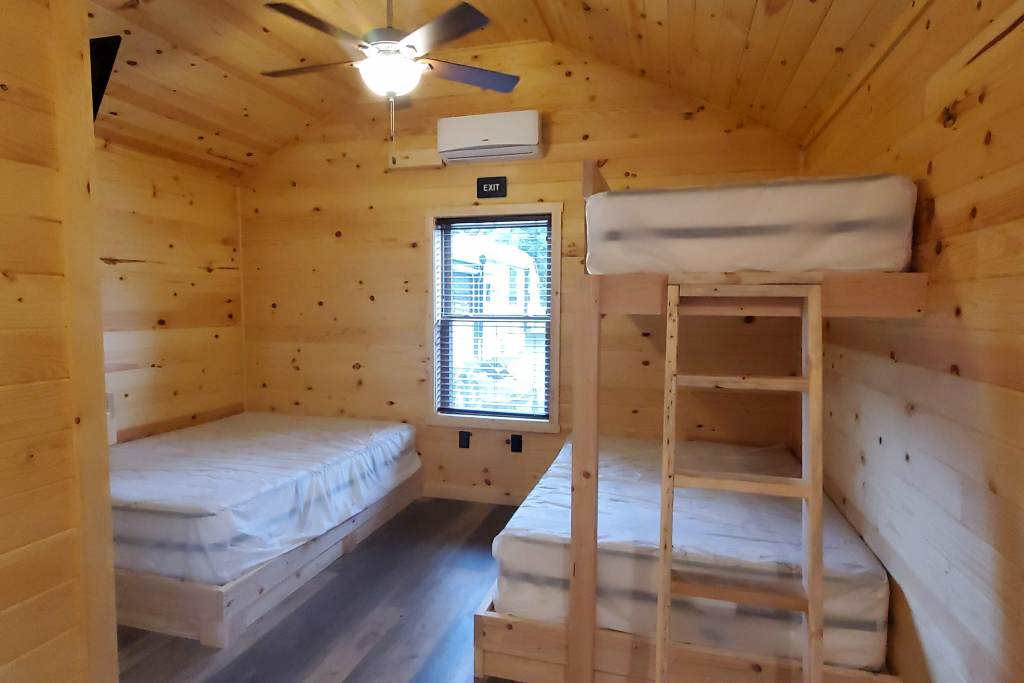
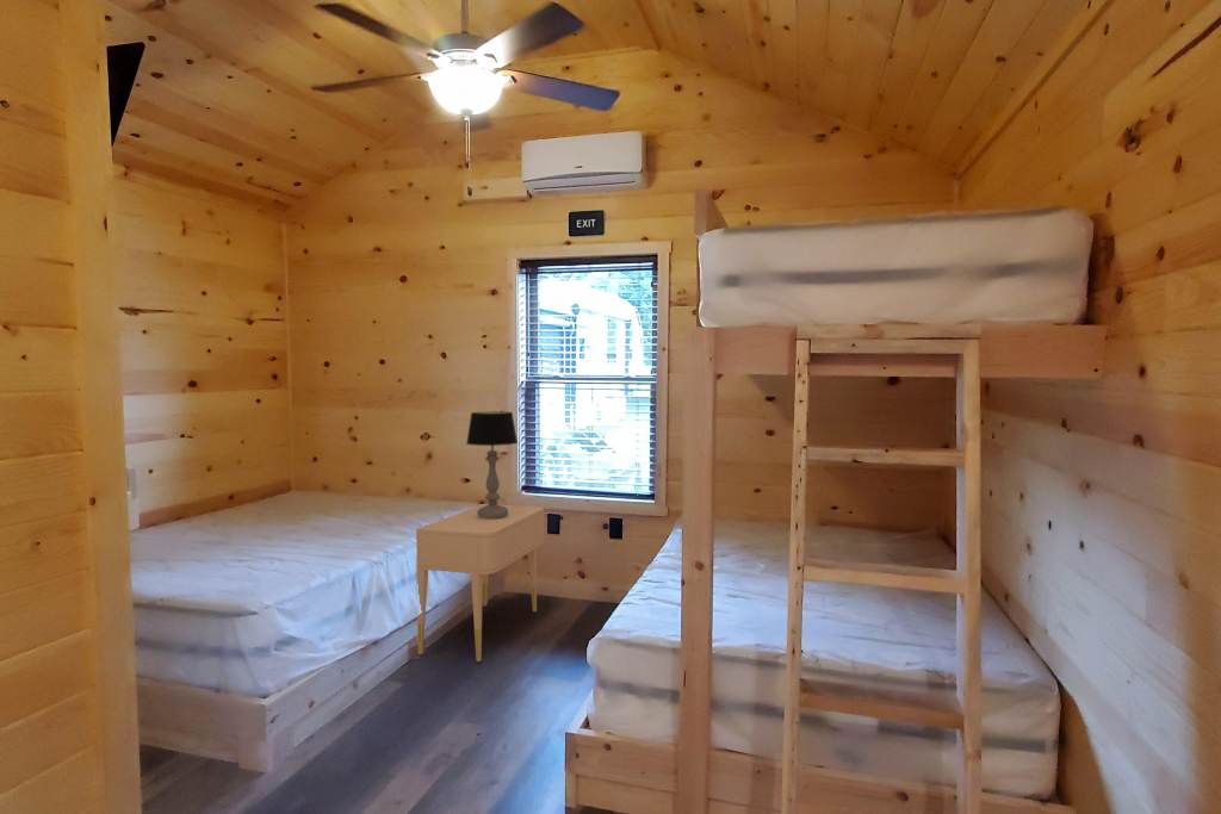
+ nightstand (486, 574)
+ table lamp (491, 464)
